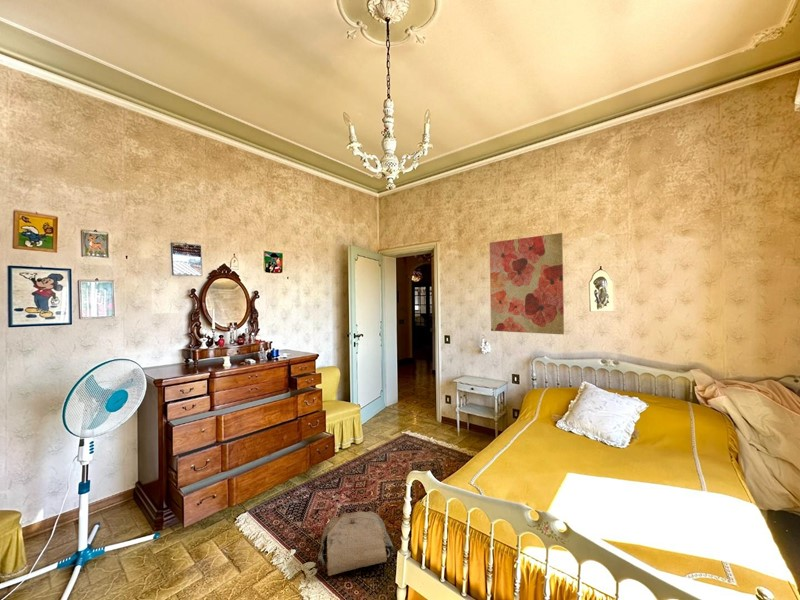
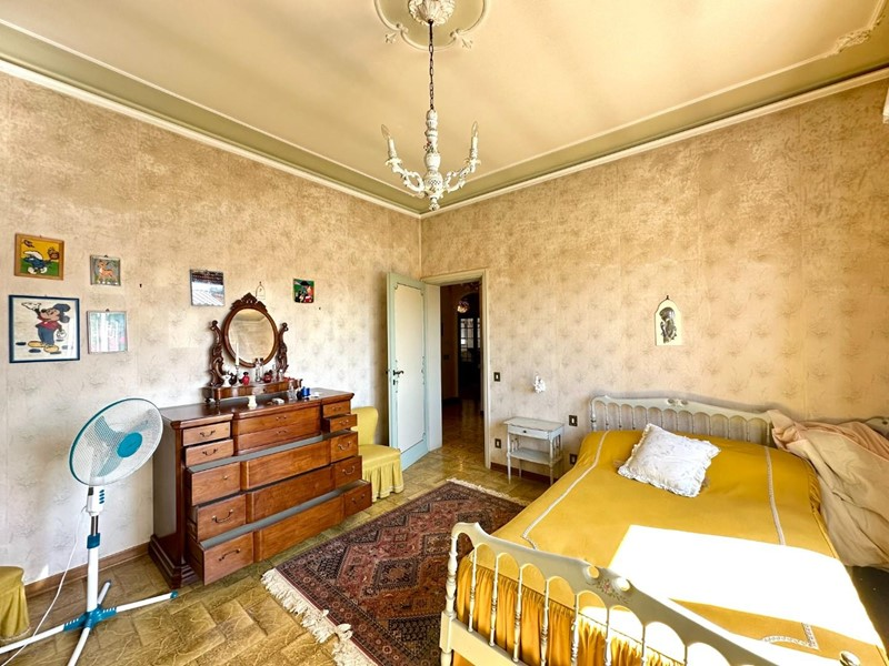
- wall art (524, 285)
- bag (356, 533)
